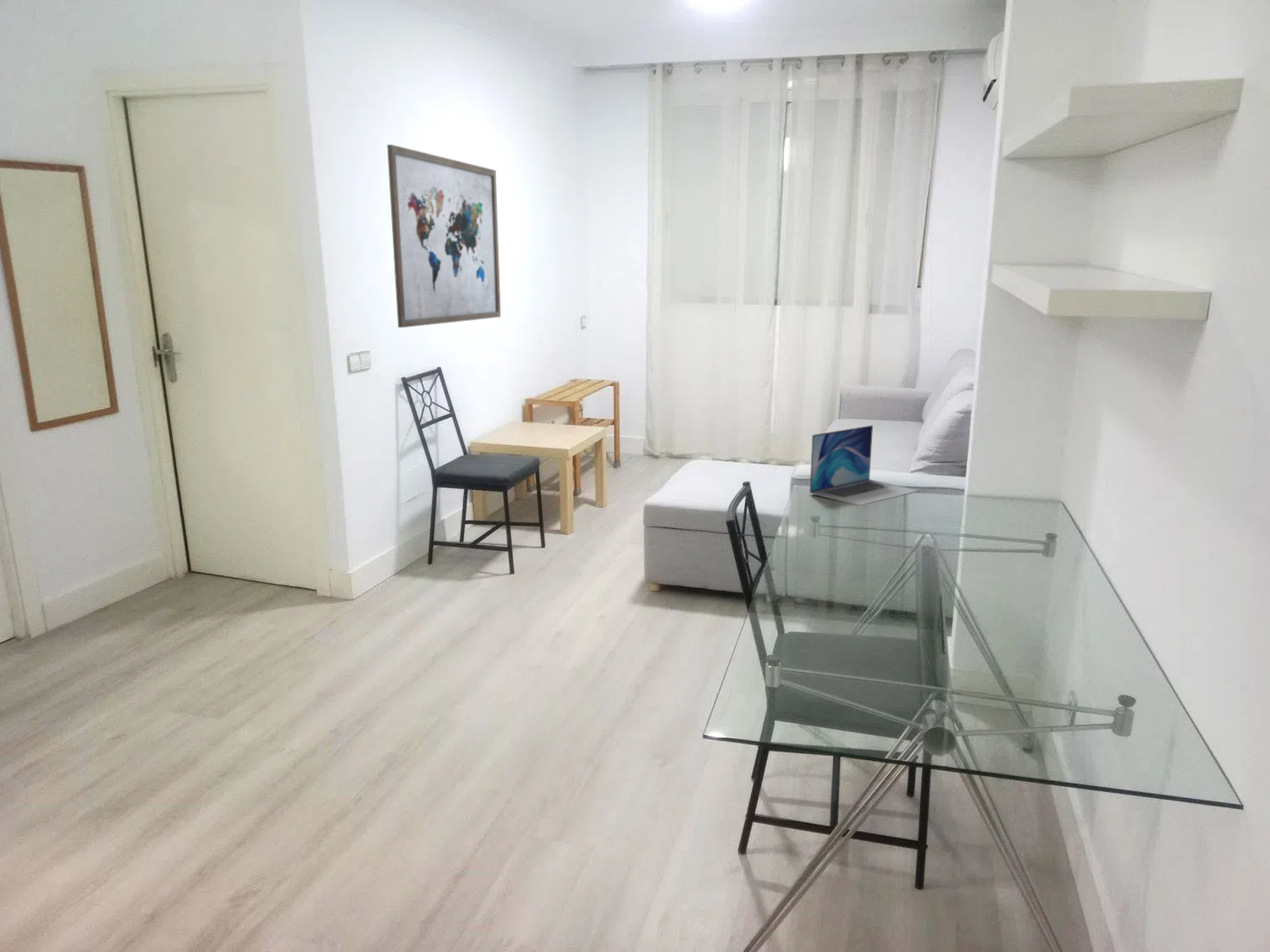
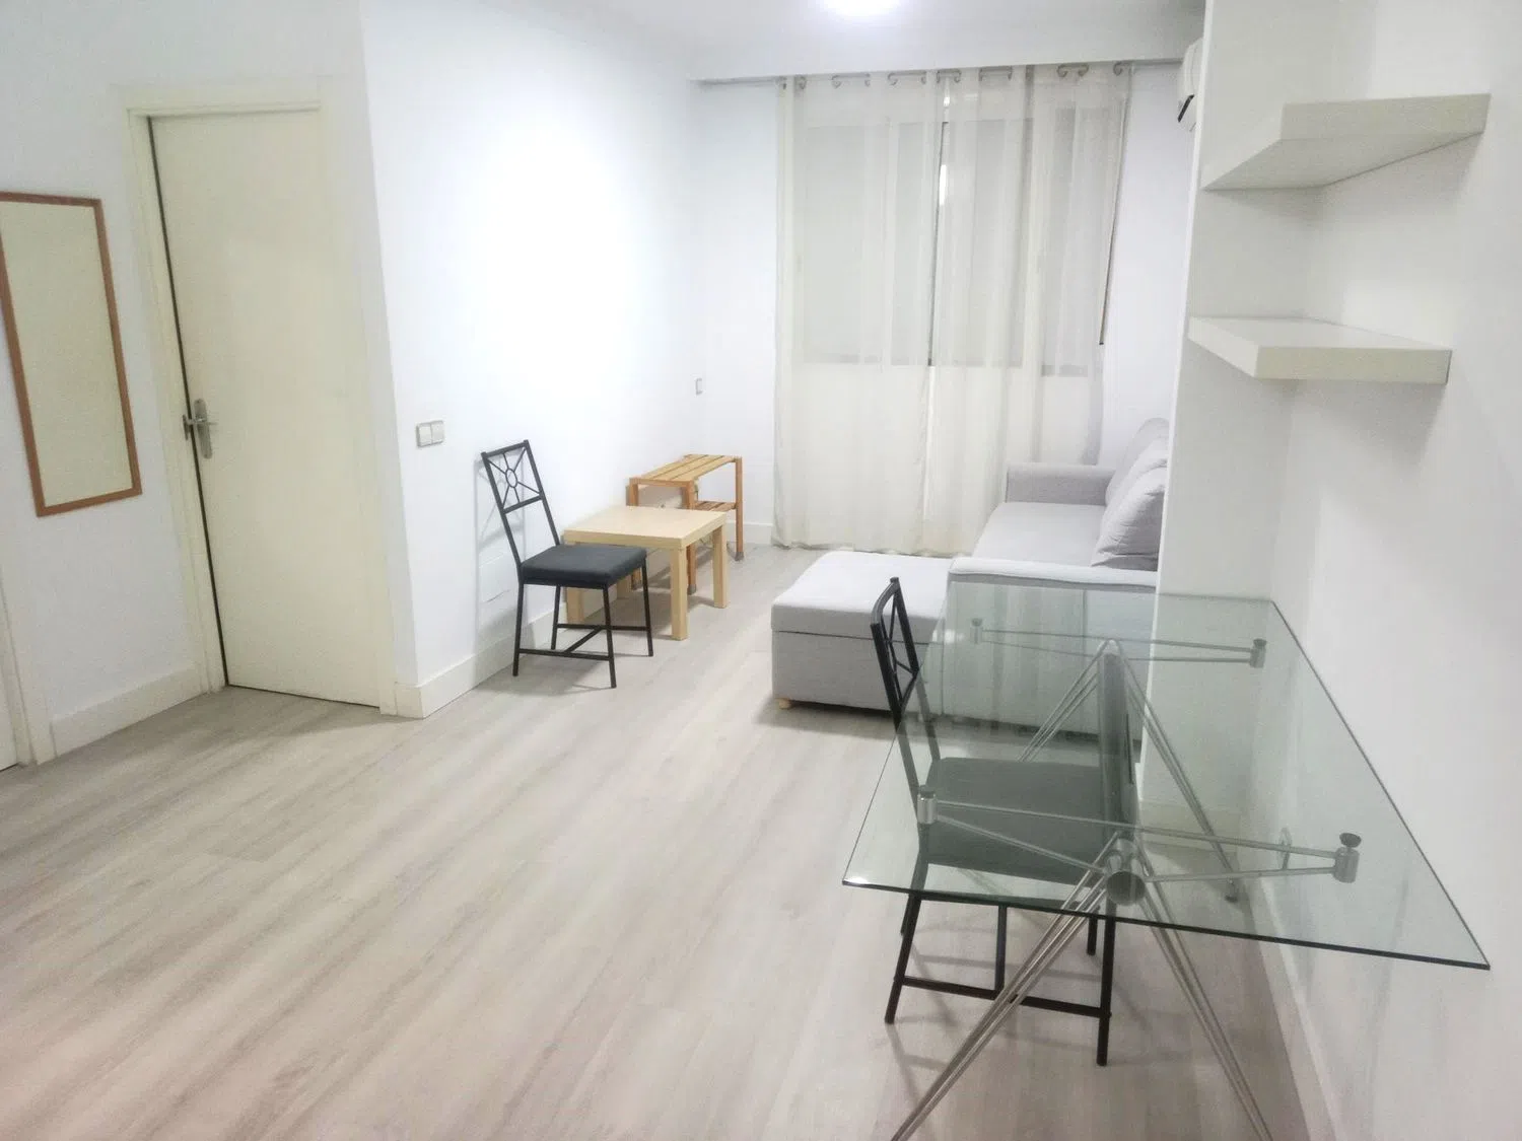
- wall art (451, 241)
- laptop (866, 463)
